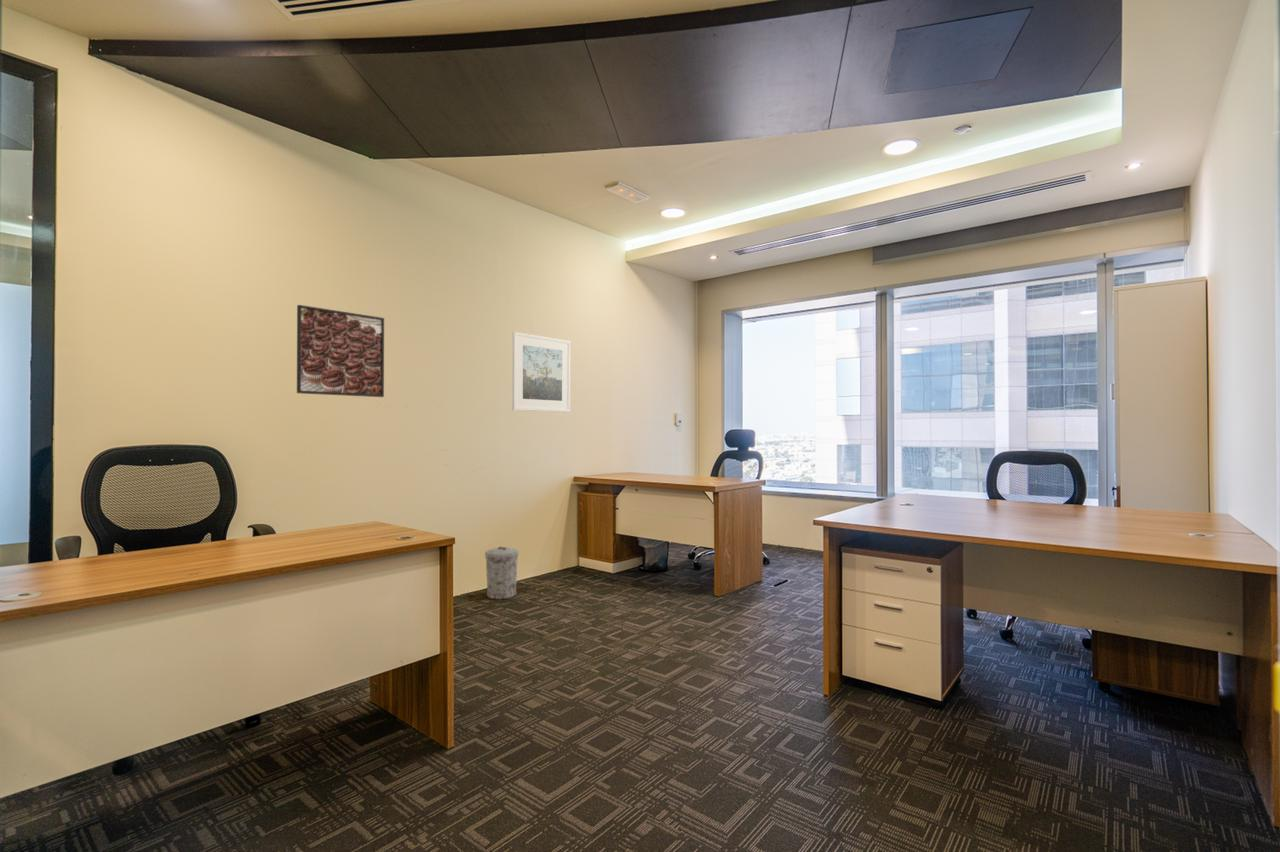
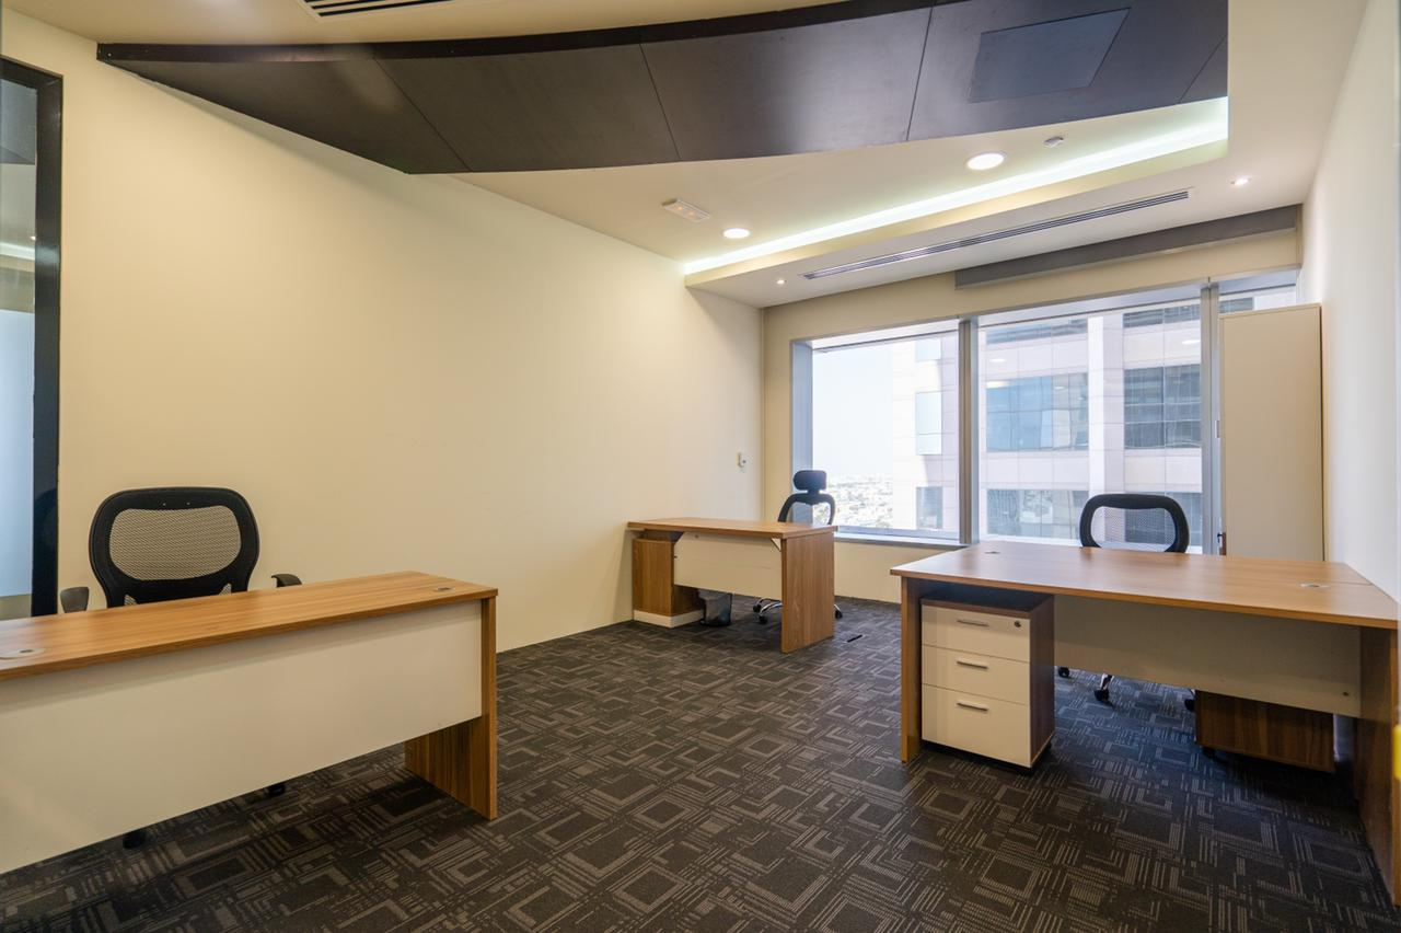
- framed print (542, 373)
- trash can (501, 571)
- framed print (342, 353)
